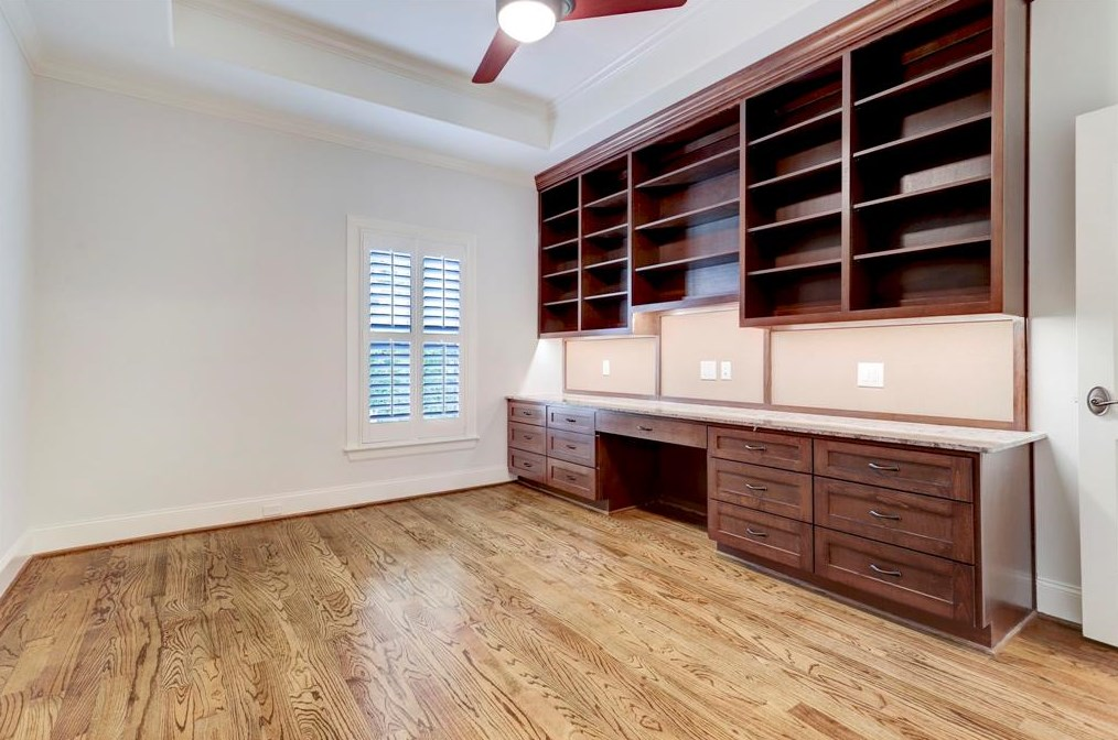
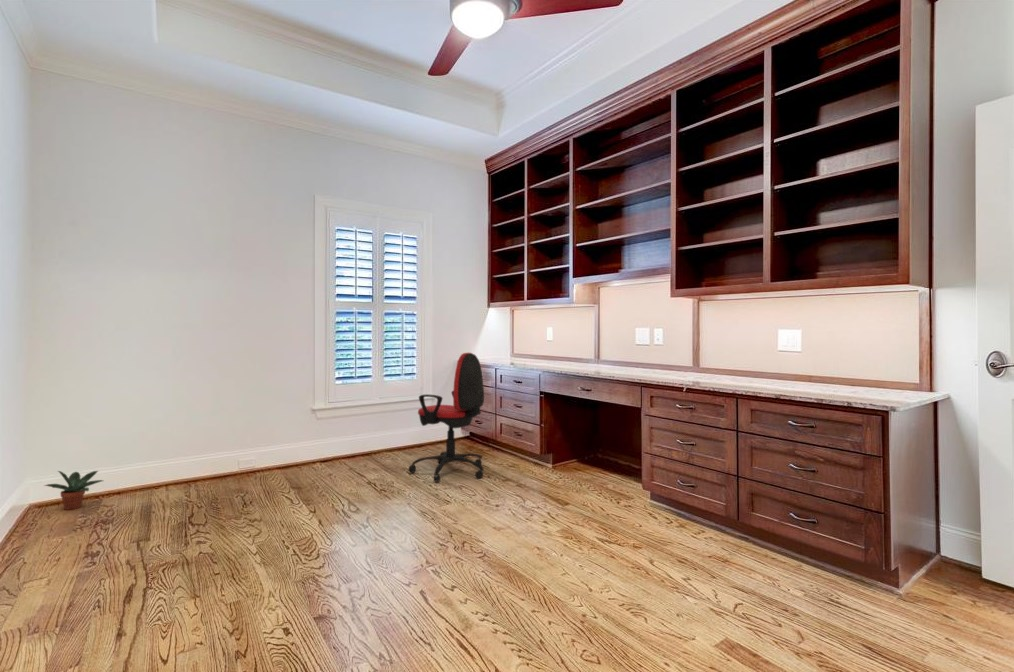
+ potted plant (73, 488)
+ office chair (454, 412)
